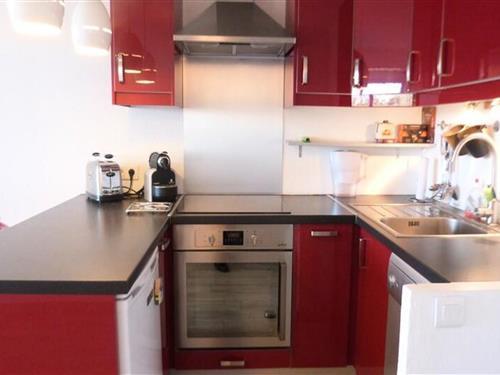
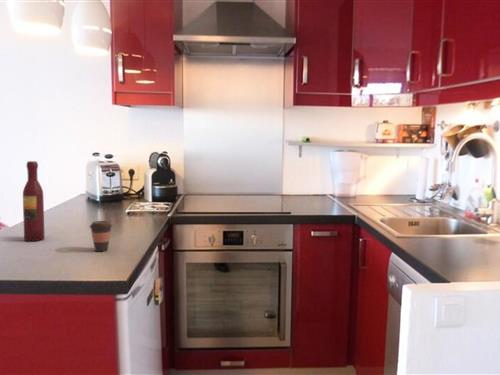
+ coffee cup (101, 236)
+ wine bottle (33, 200)
